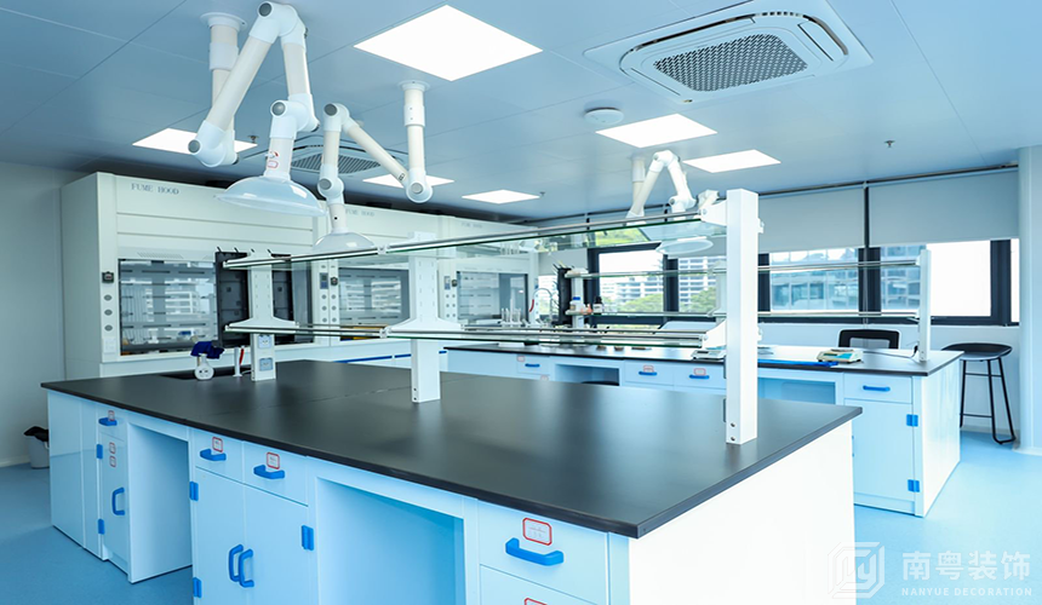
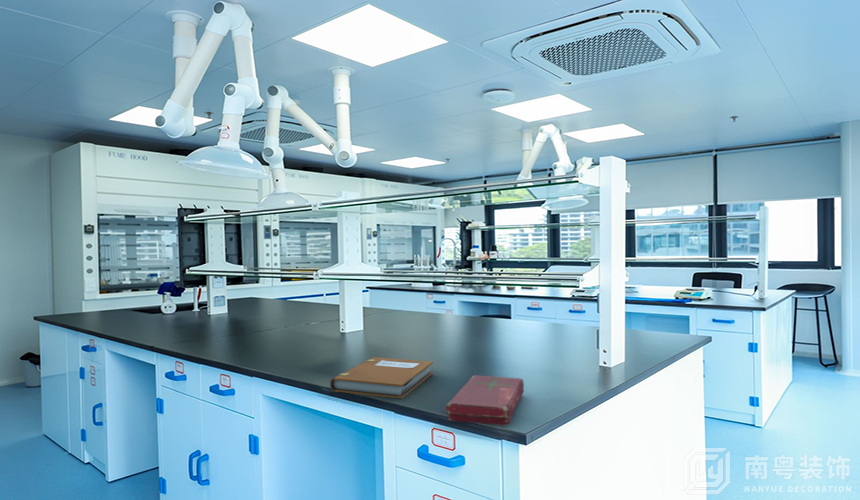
+ notebook (385, 374)
+ book (488, 398)
